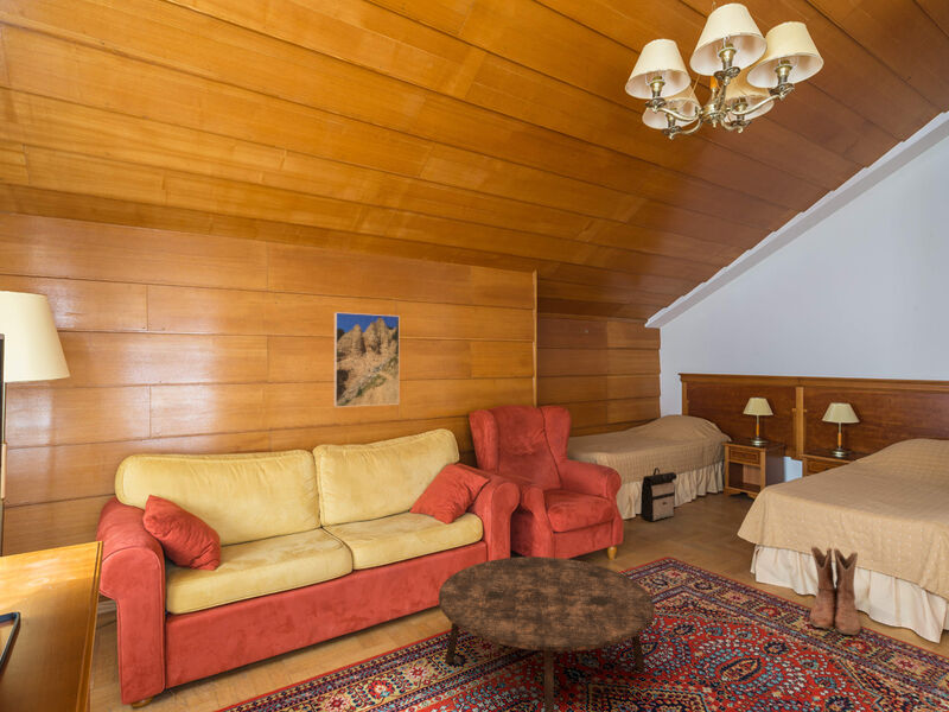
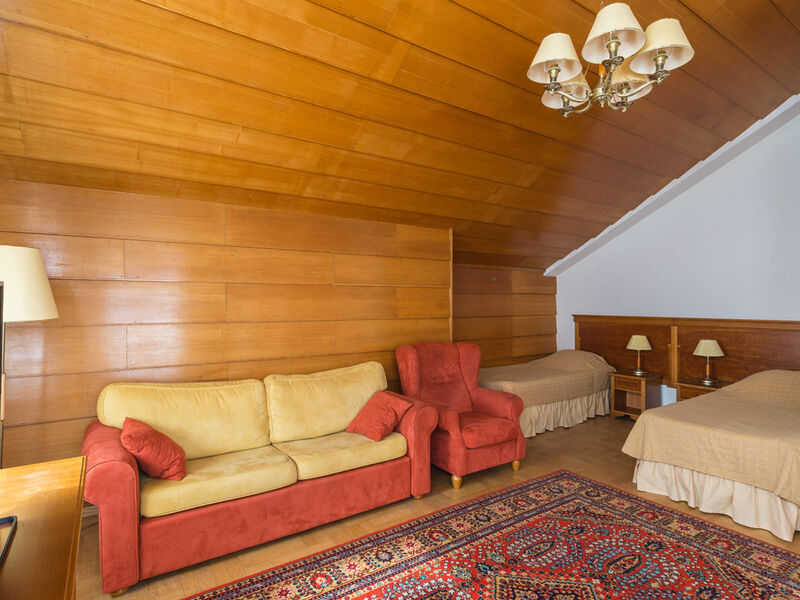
- backpack (657, 492)
- coffee table (543, 628)
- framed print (367, 360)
- boots (834, 586)
